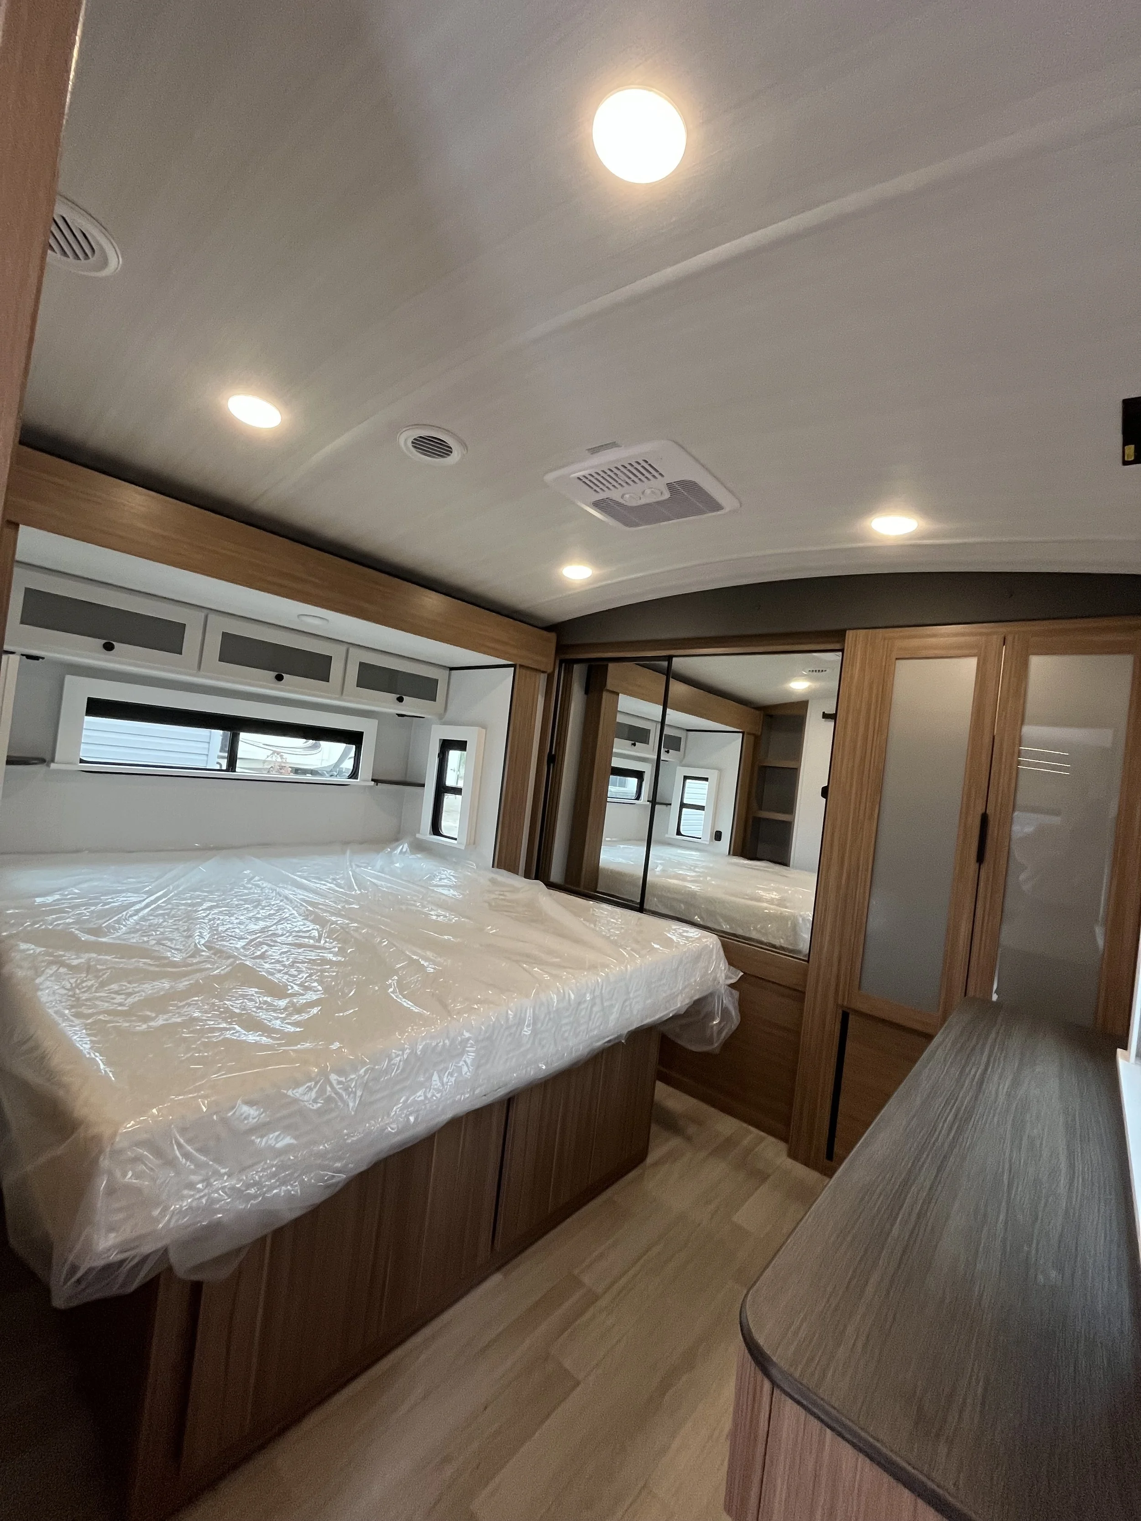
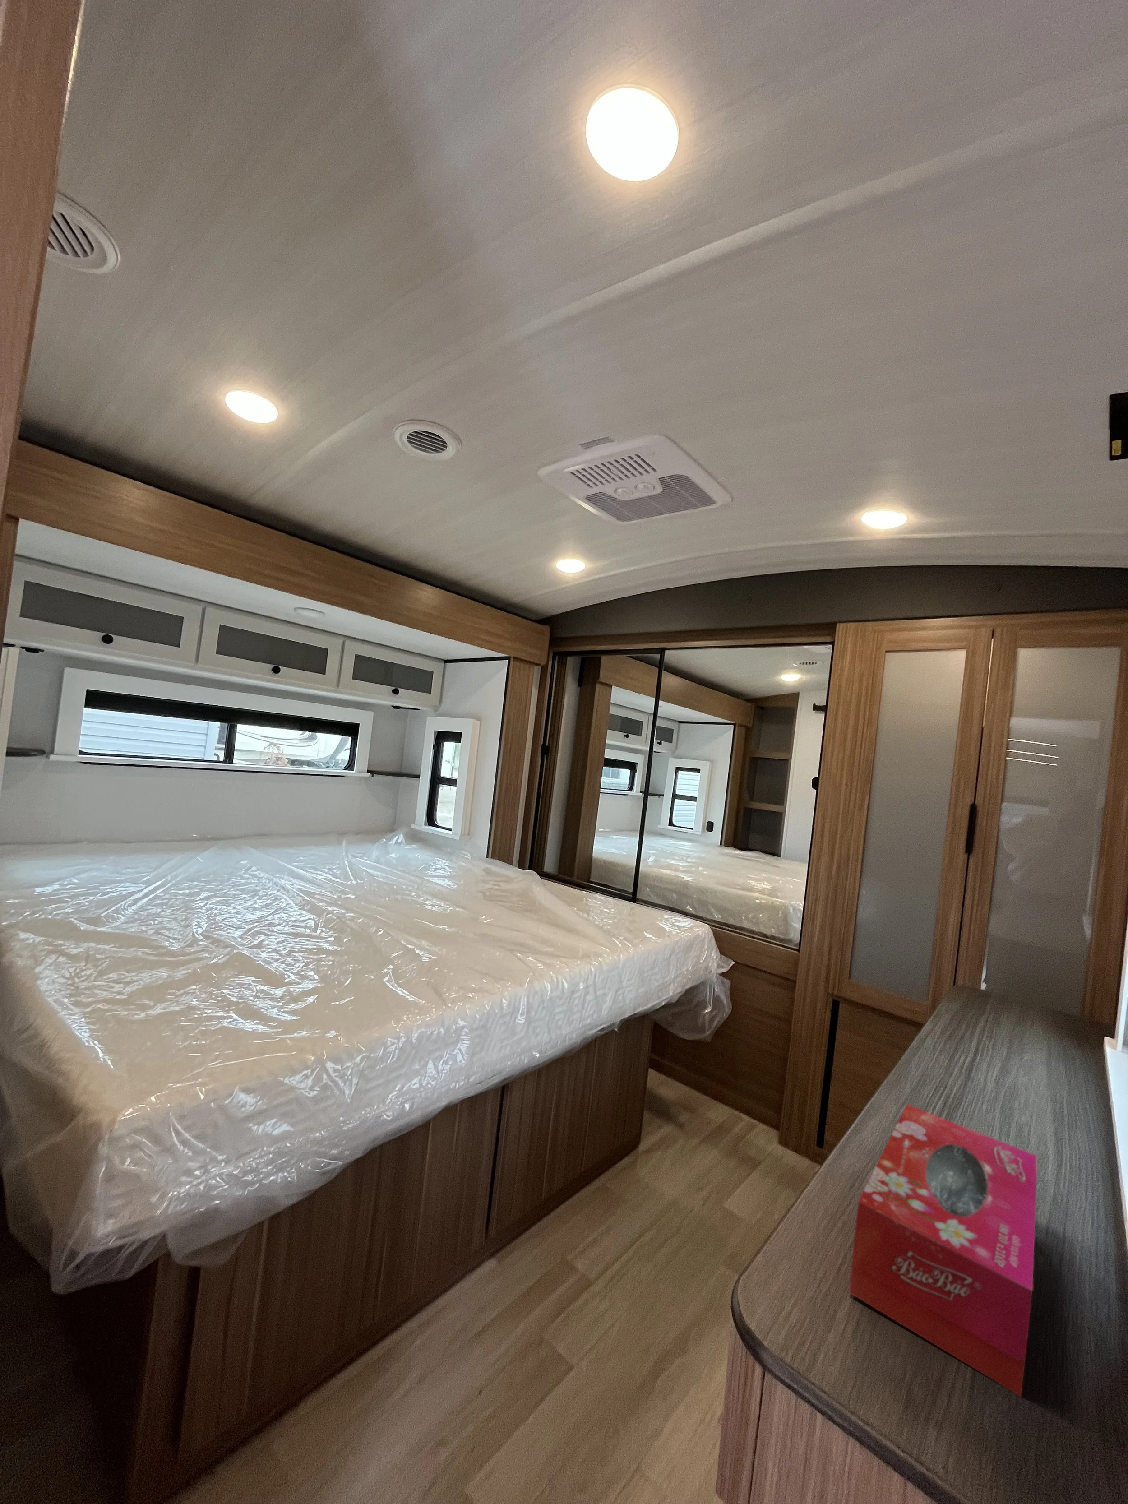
+ tissue box (951, 1218)
